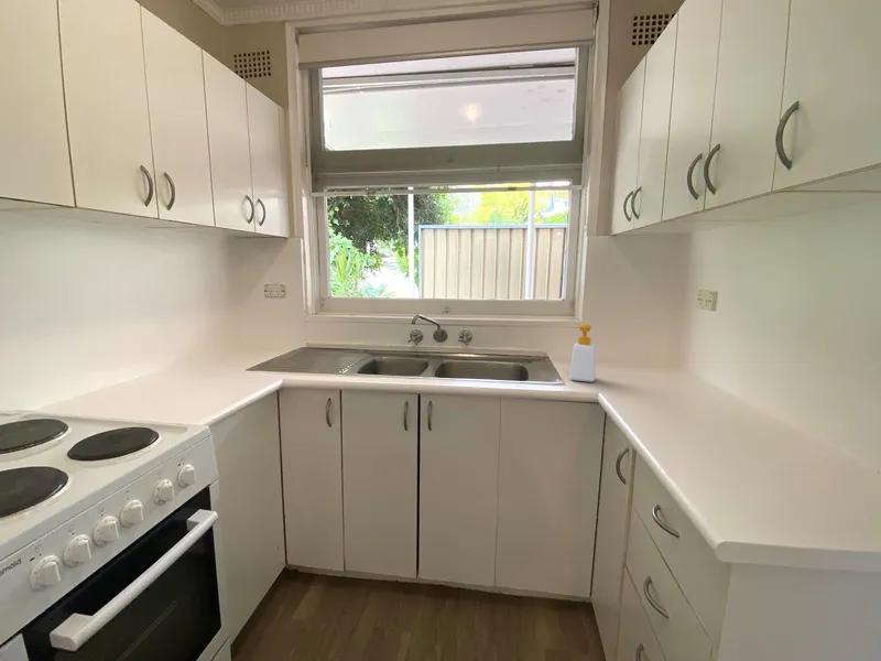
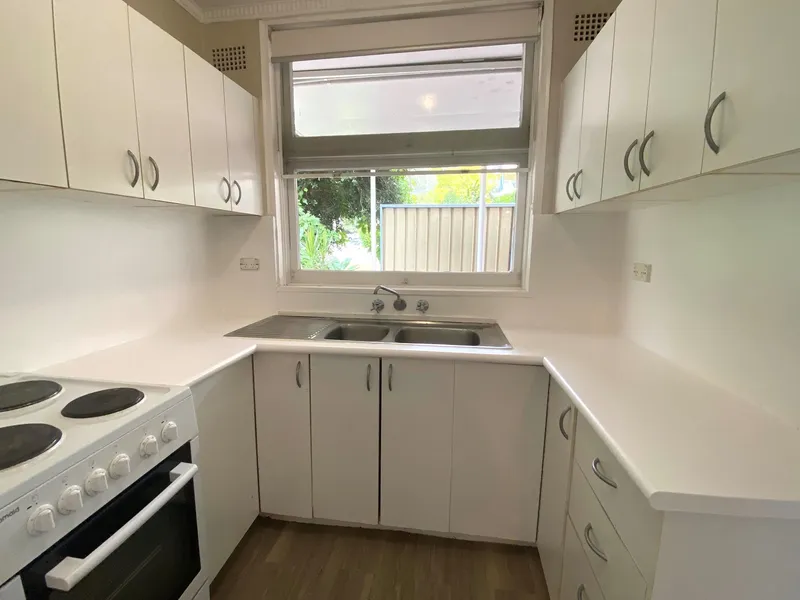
- soap bottle (583, 353)
